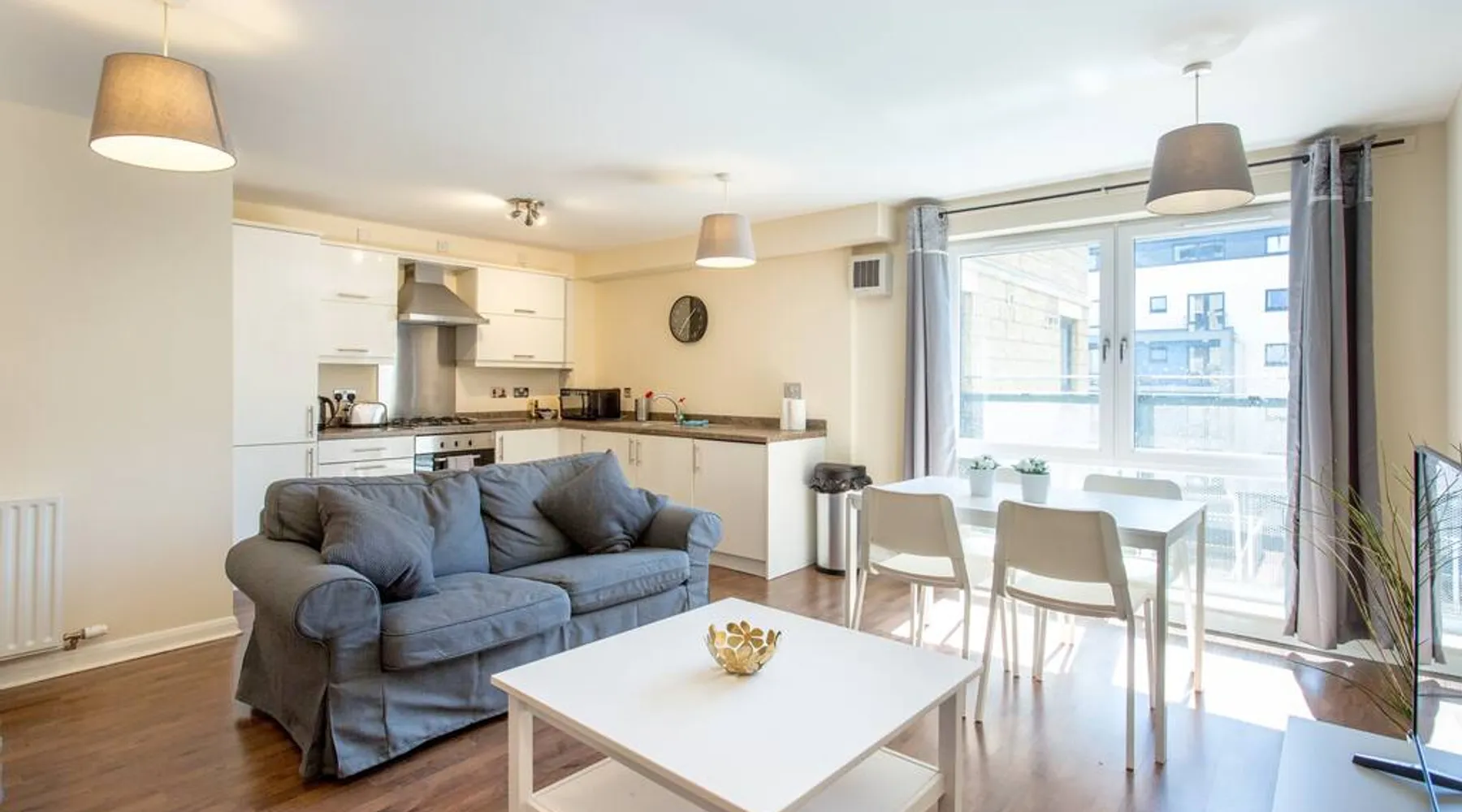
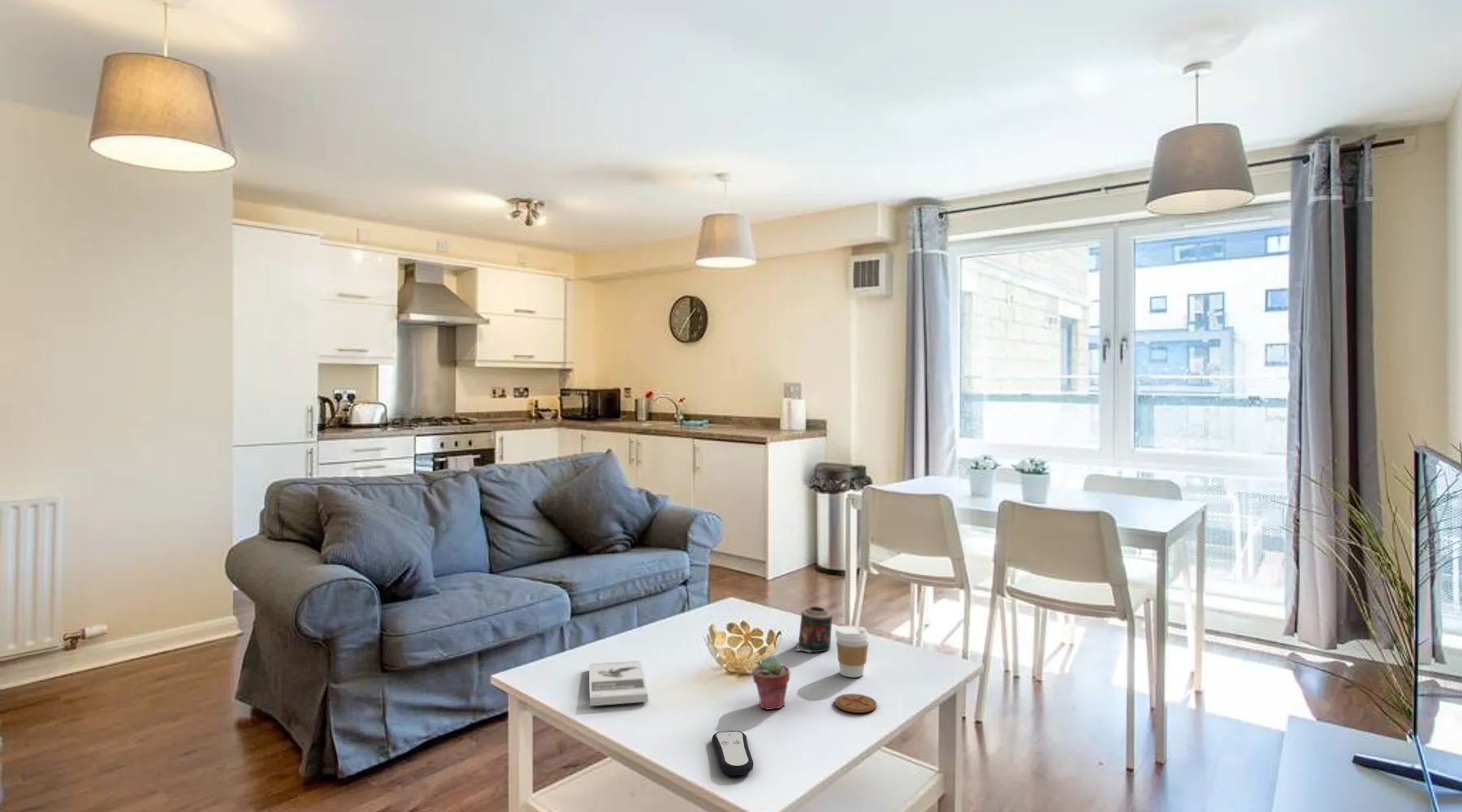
+ coaster (855, 702)
+ book (616, 681)
+ coffee cup (851, 650)
+ remote control (733, 751)
+ potted succulent (771, 680)
+ candle (811, 628)
